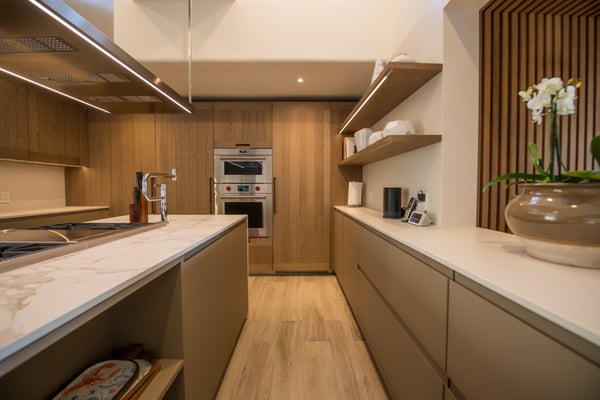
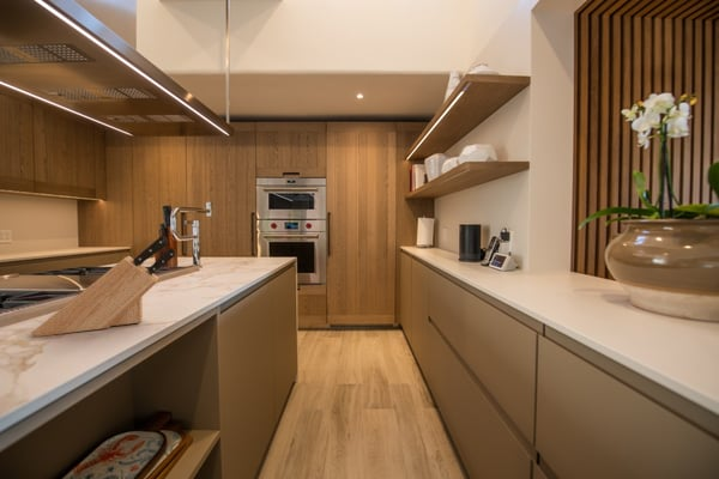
+ knife block (111, 279)
